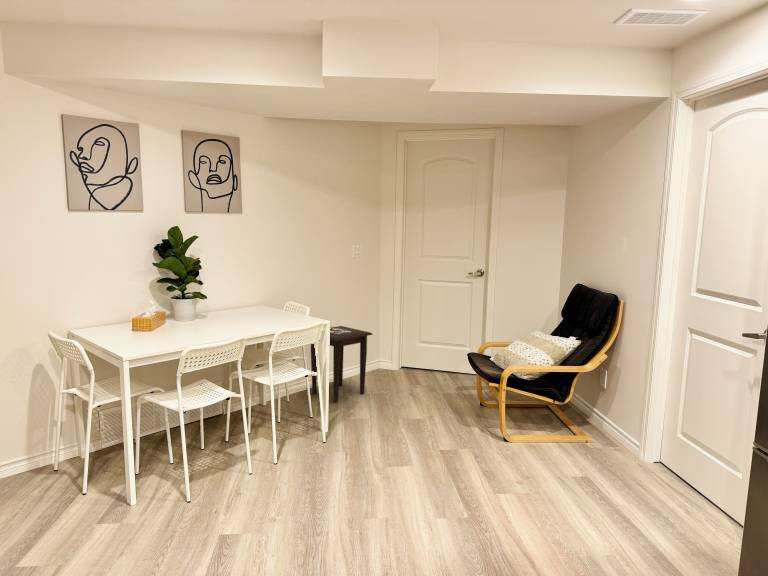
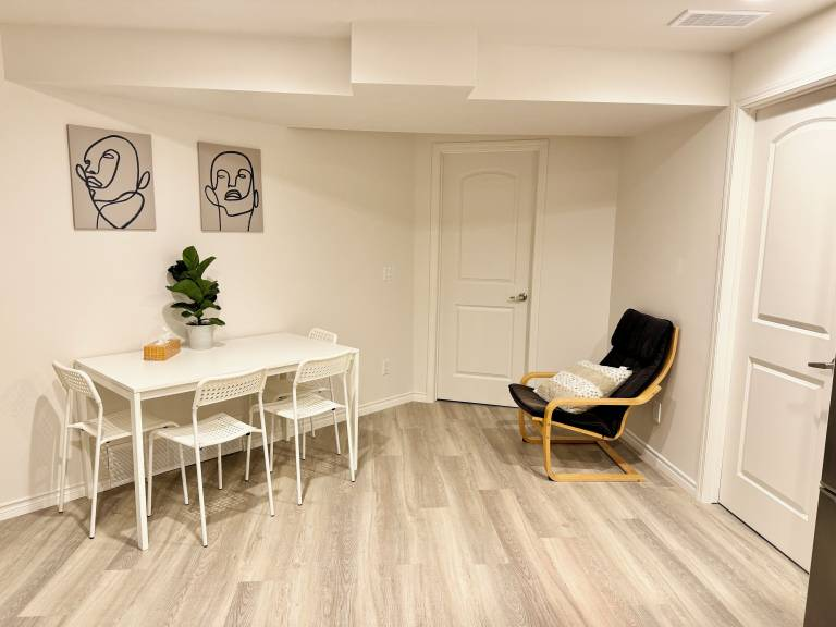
- side table (338, 361)
